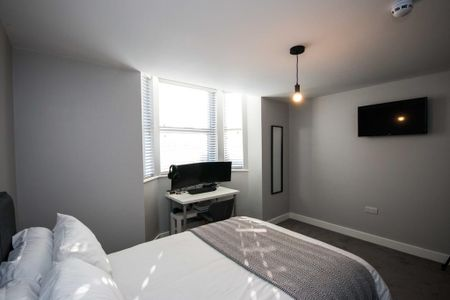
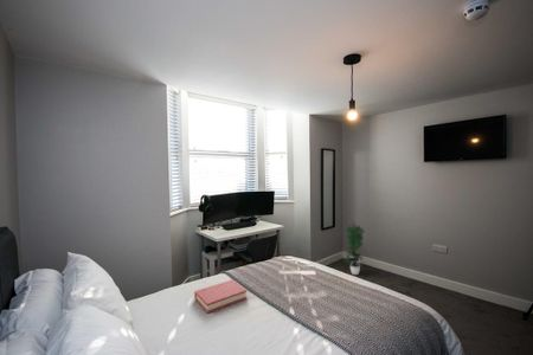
+ hardback book (220, 293)
+ potted plant (353, 246)
